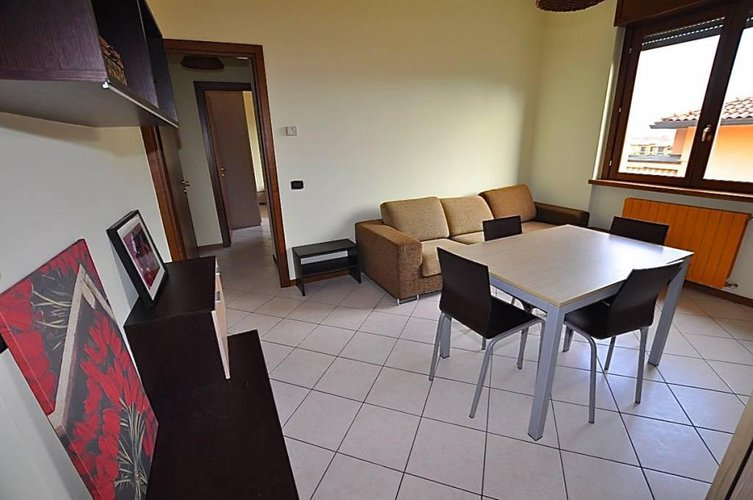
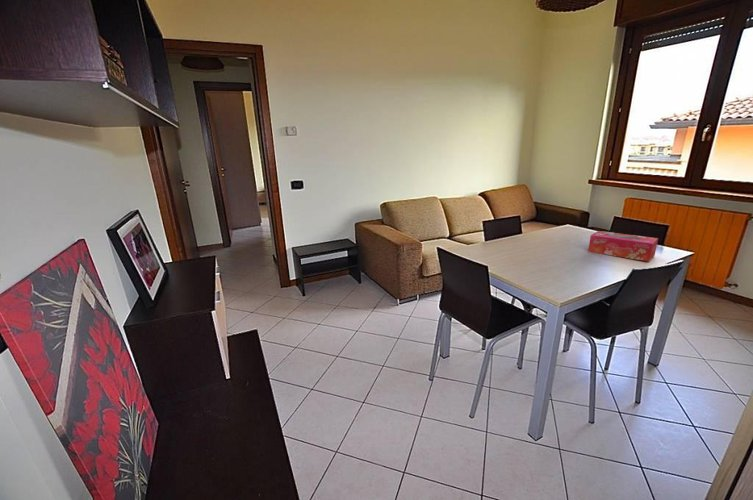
+ tissue box (621, 245)
